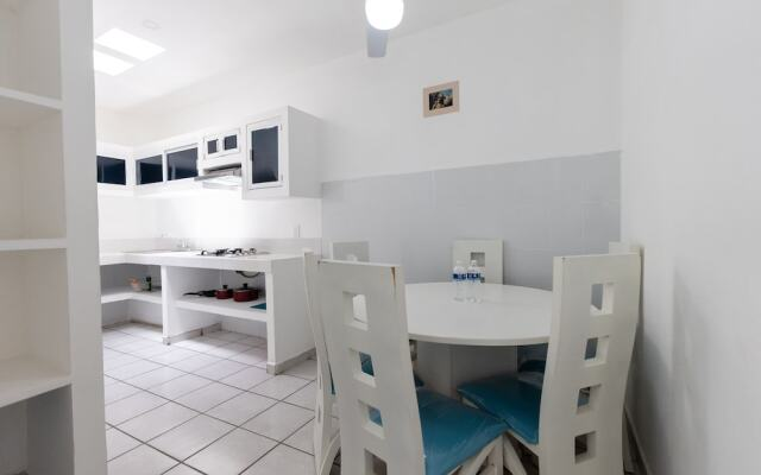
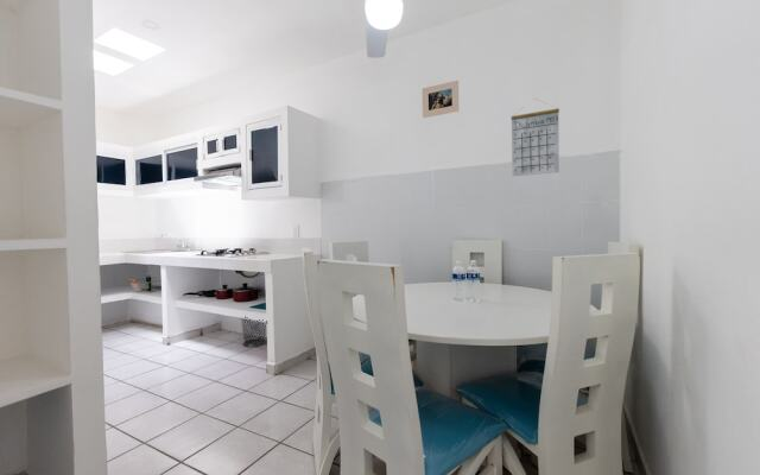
+ waste bin (254, 328)
+ calendar (534, 135)
